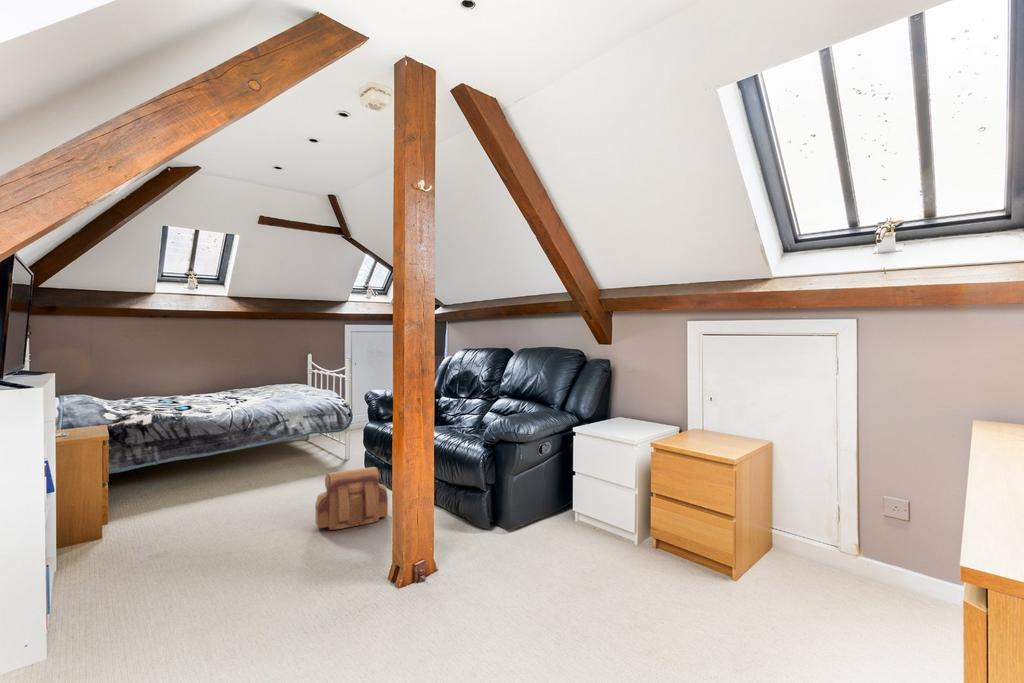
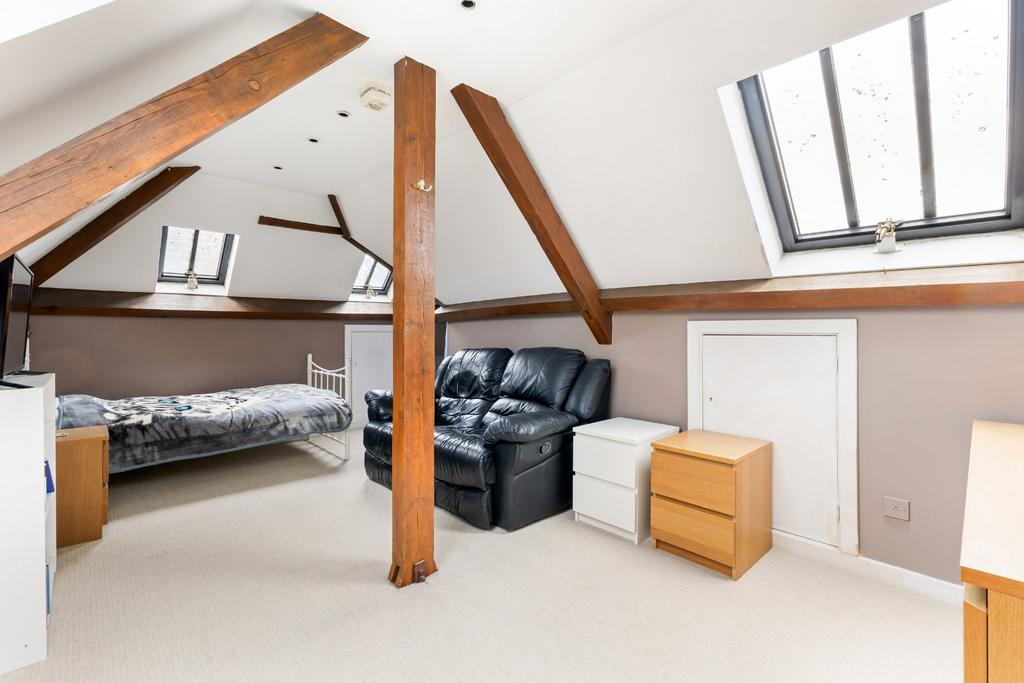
- backpack (352, 496)
